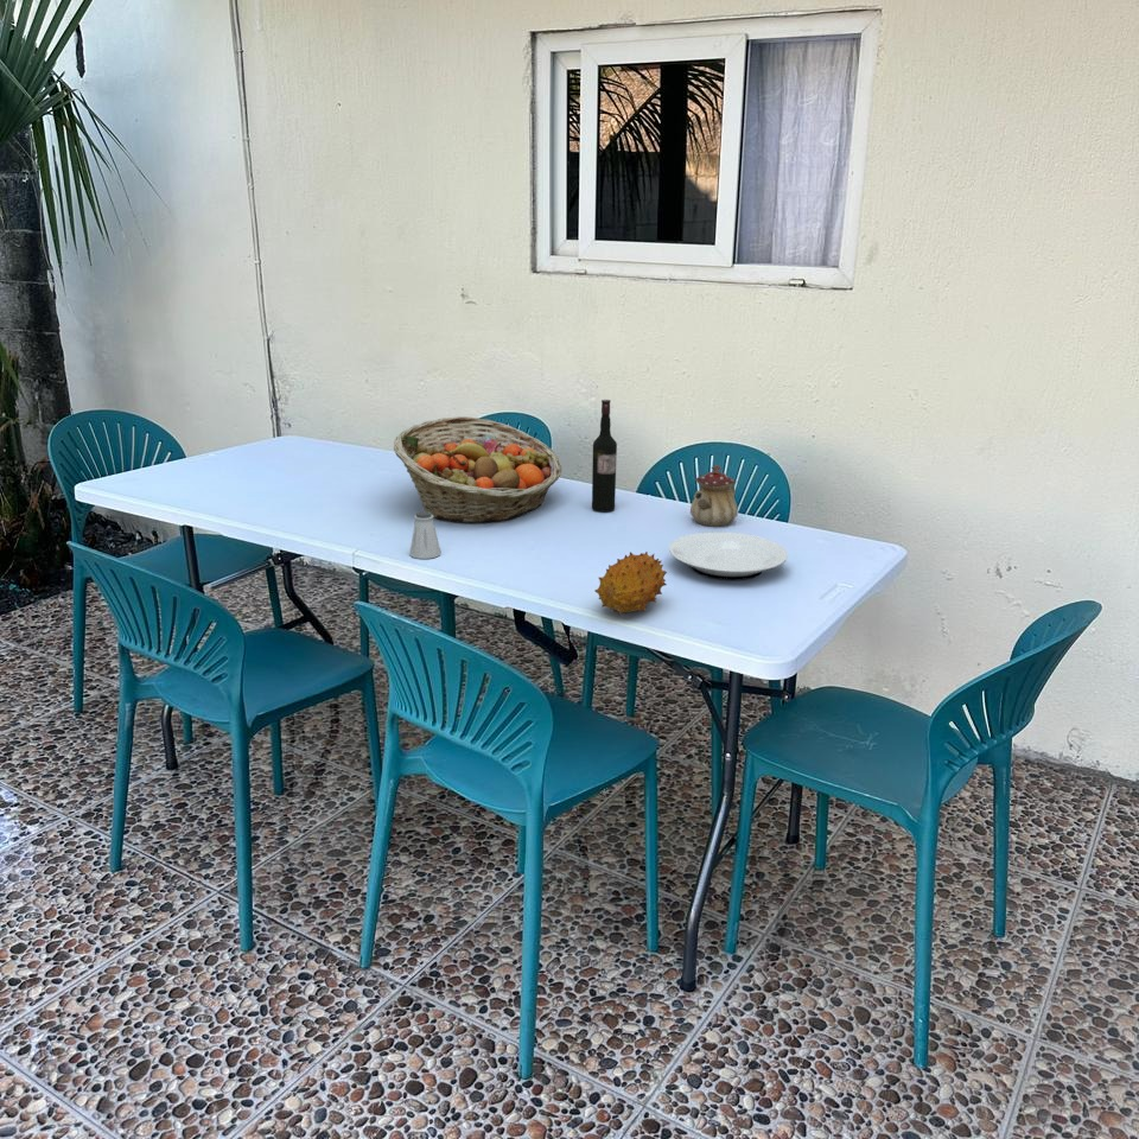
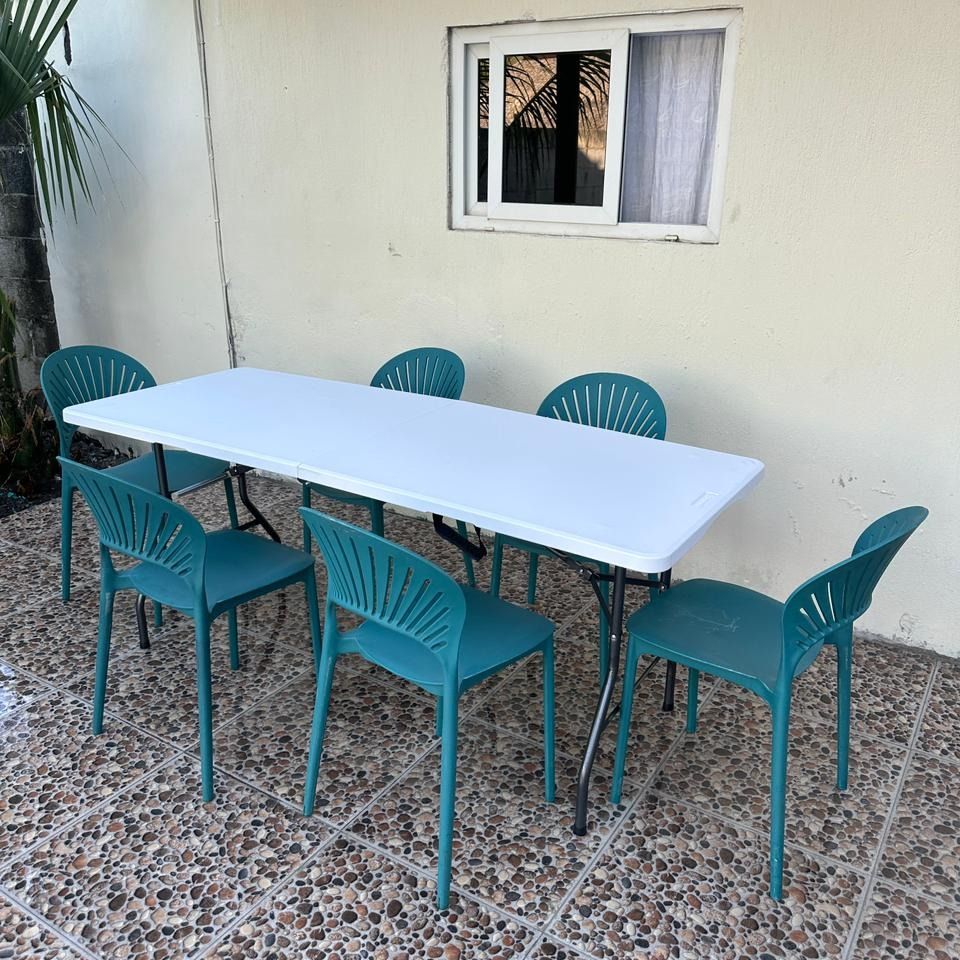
- saltshaker (424, 533)
- teapot (717, 492)
- fruit (632, 581)
- wine bottle (604, 456)
- fruit basket (478, 467)
- plate (727, 559)
